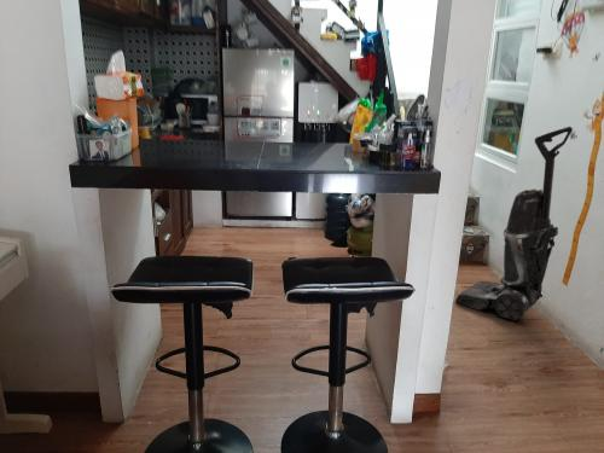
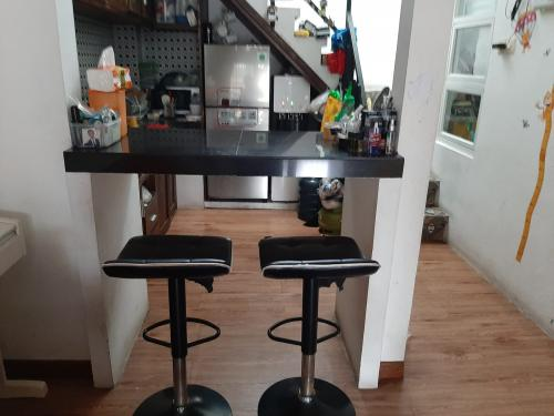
- vacuum cleaner (510, 219)
